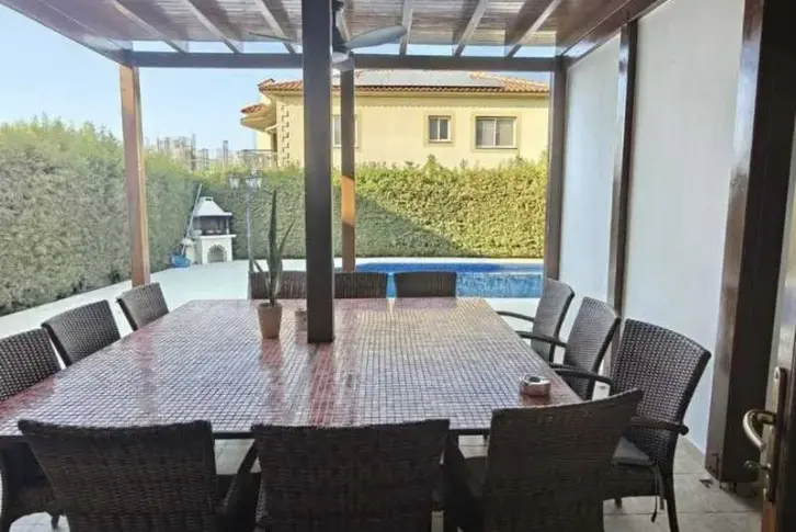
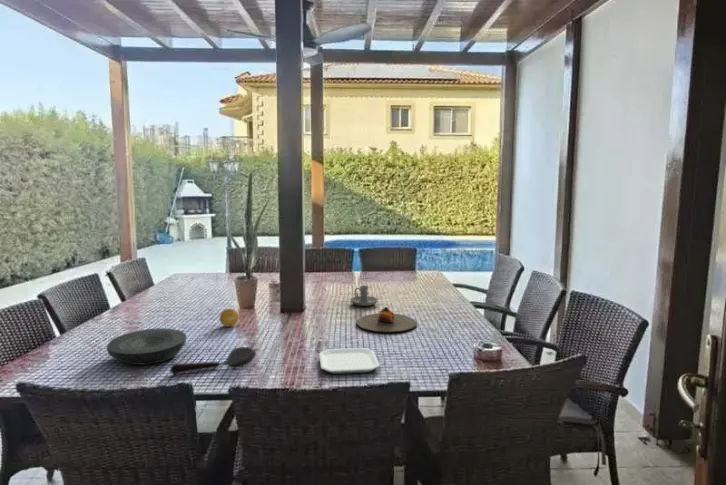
+ spoon (214, 362)
+ plate (148, 348)
+ candle holder (362, 294)
+ fruit (229, 317)
+ plate (386, 315)
+ plate (348, 361)
